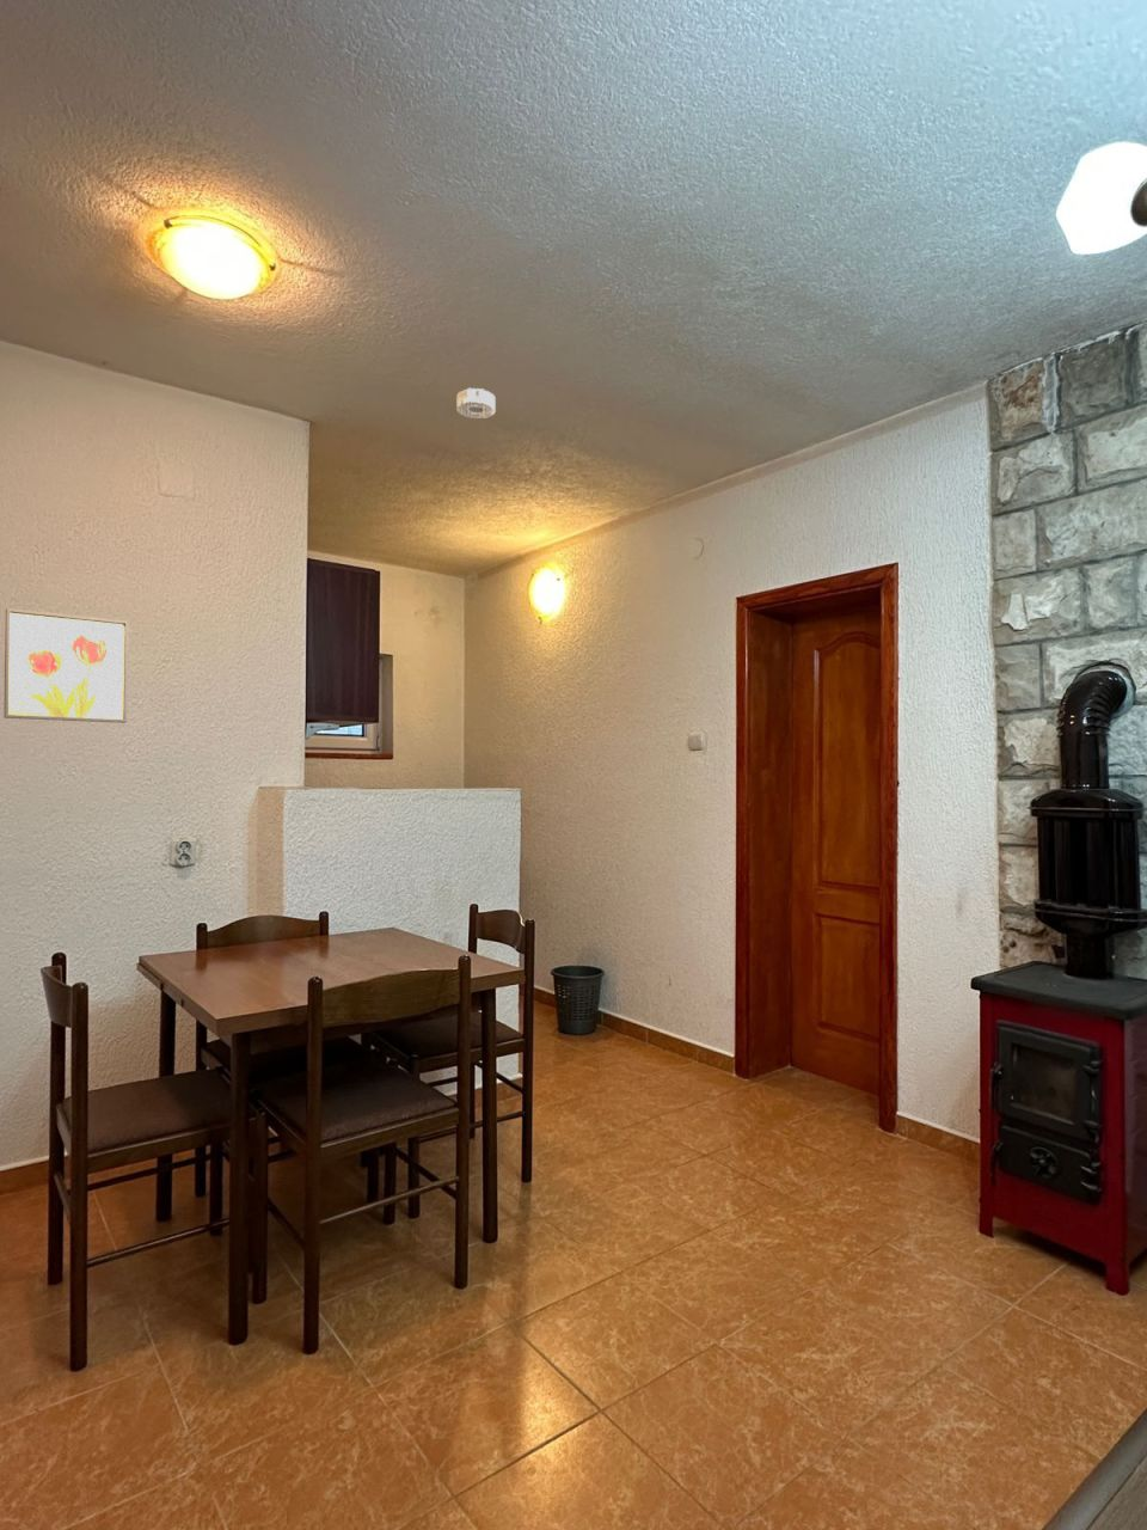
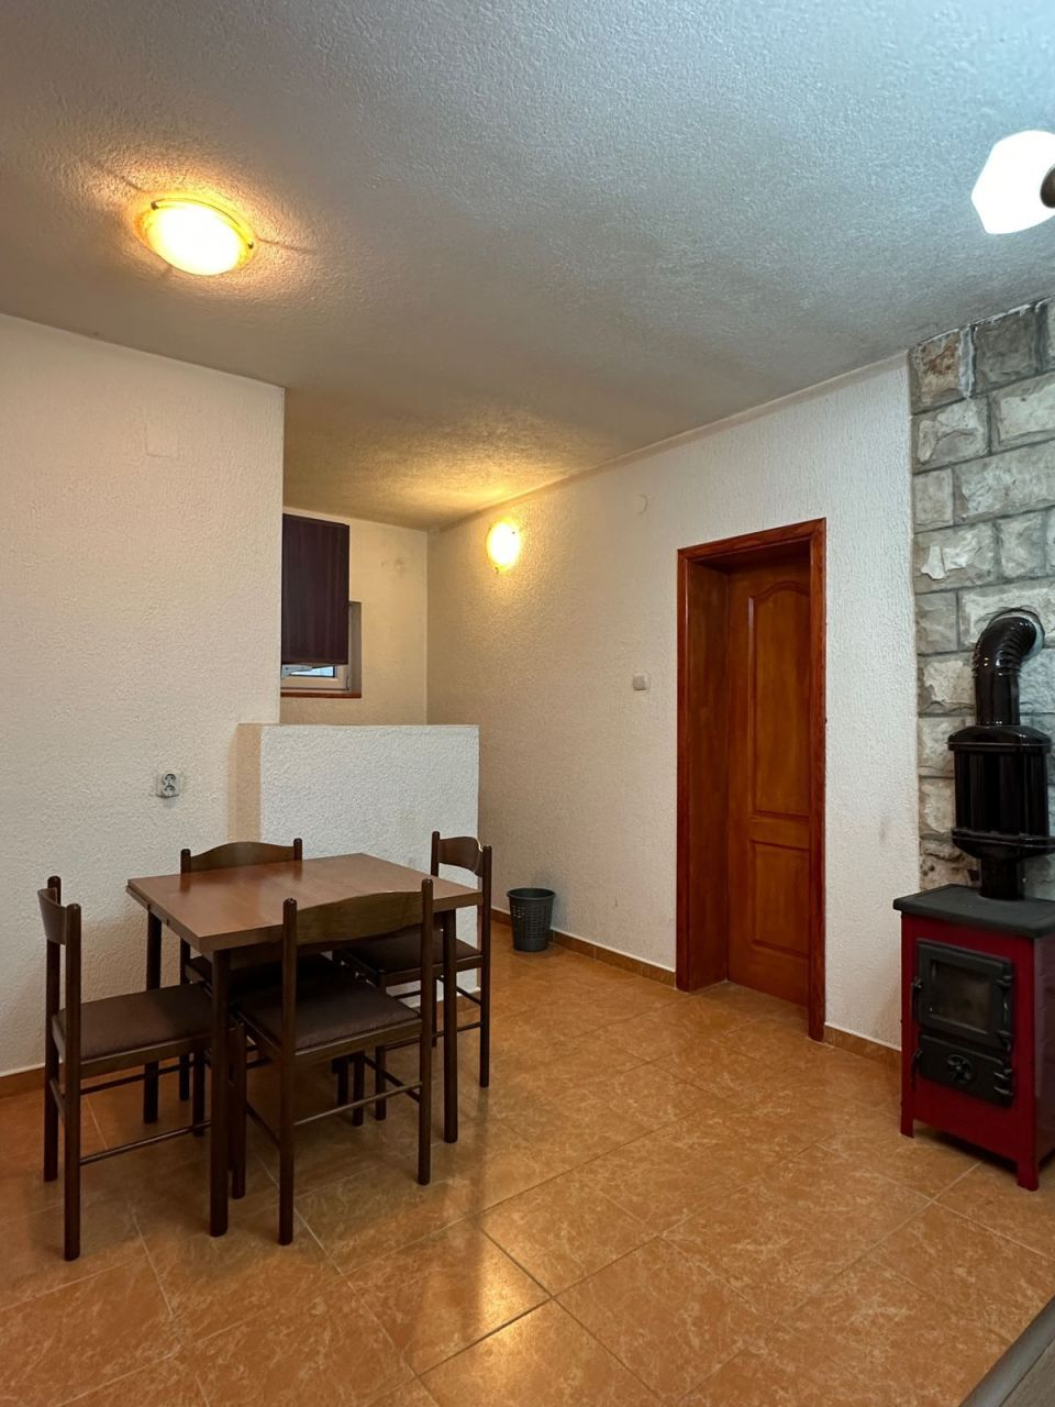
- wall art (69, 667)
- smoke detector (476, 401)
